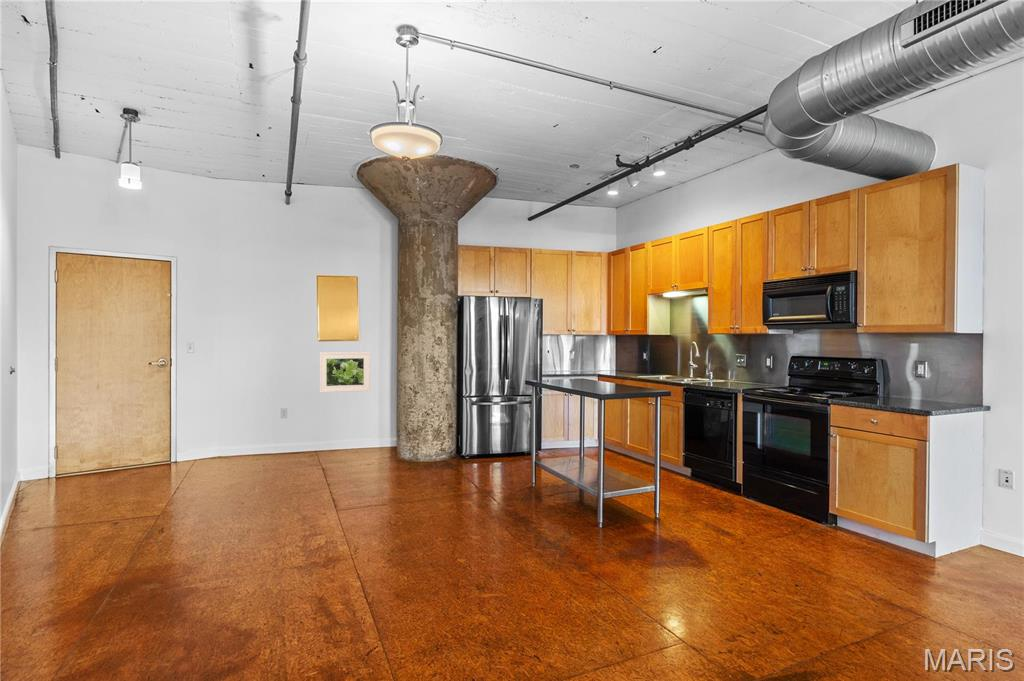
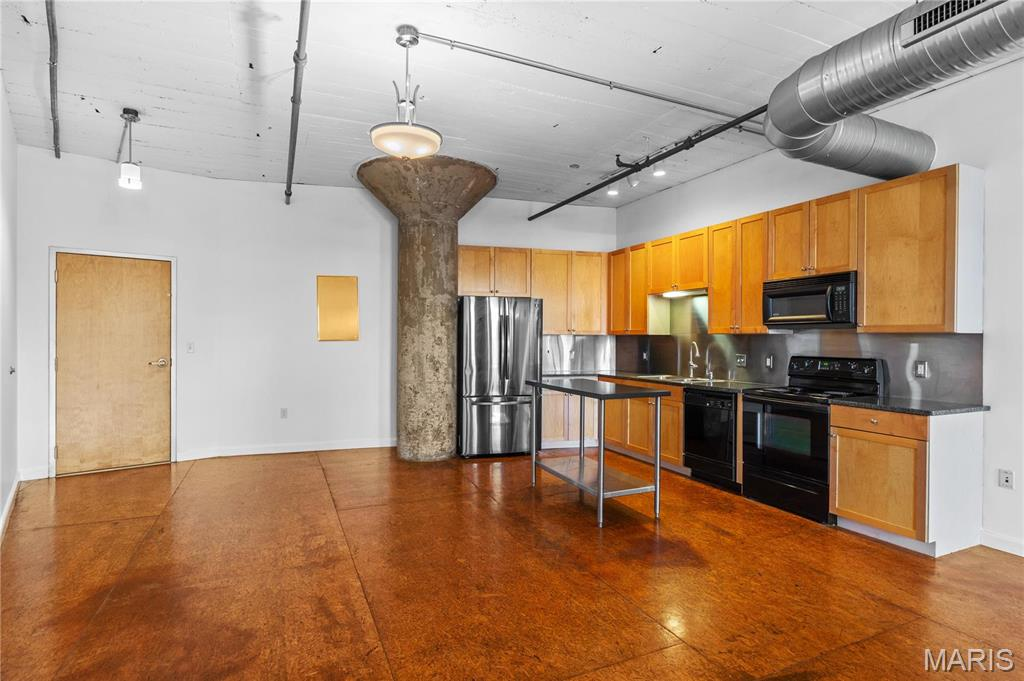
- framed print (345, 371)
